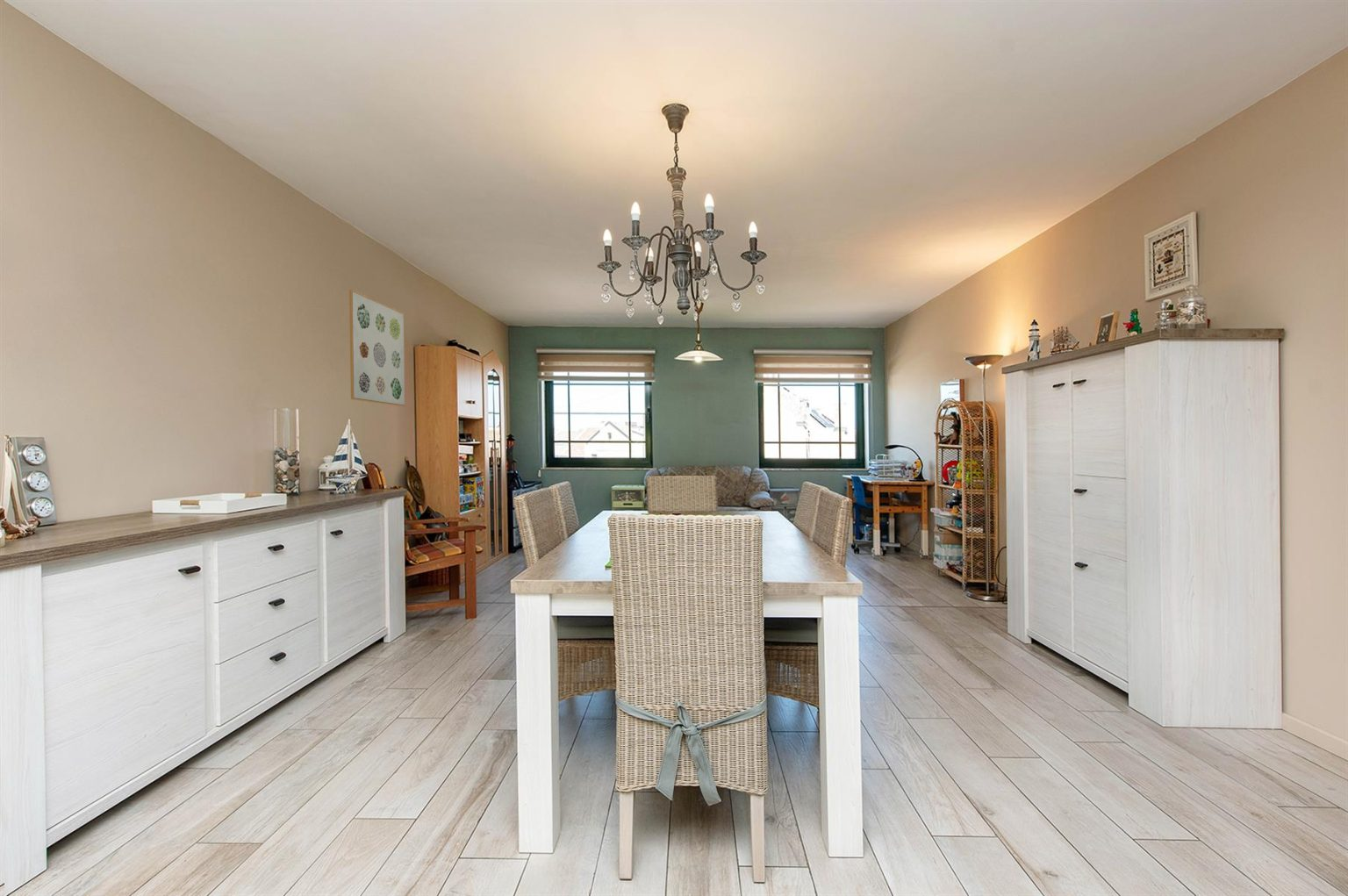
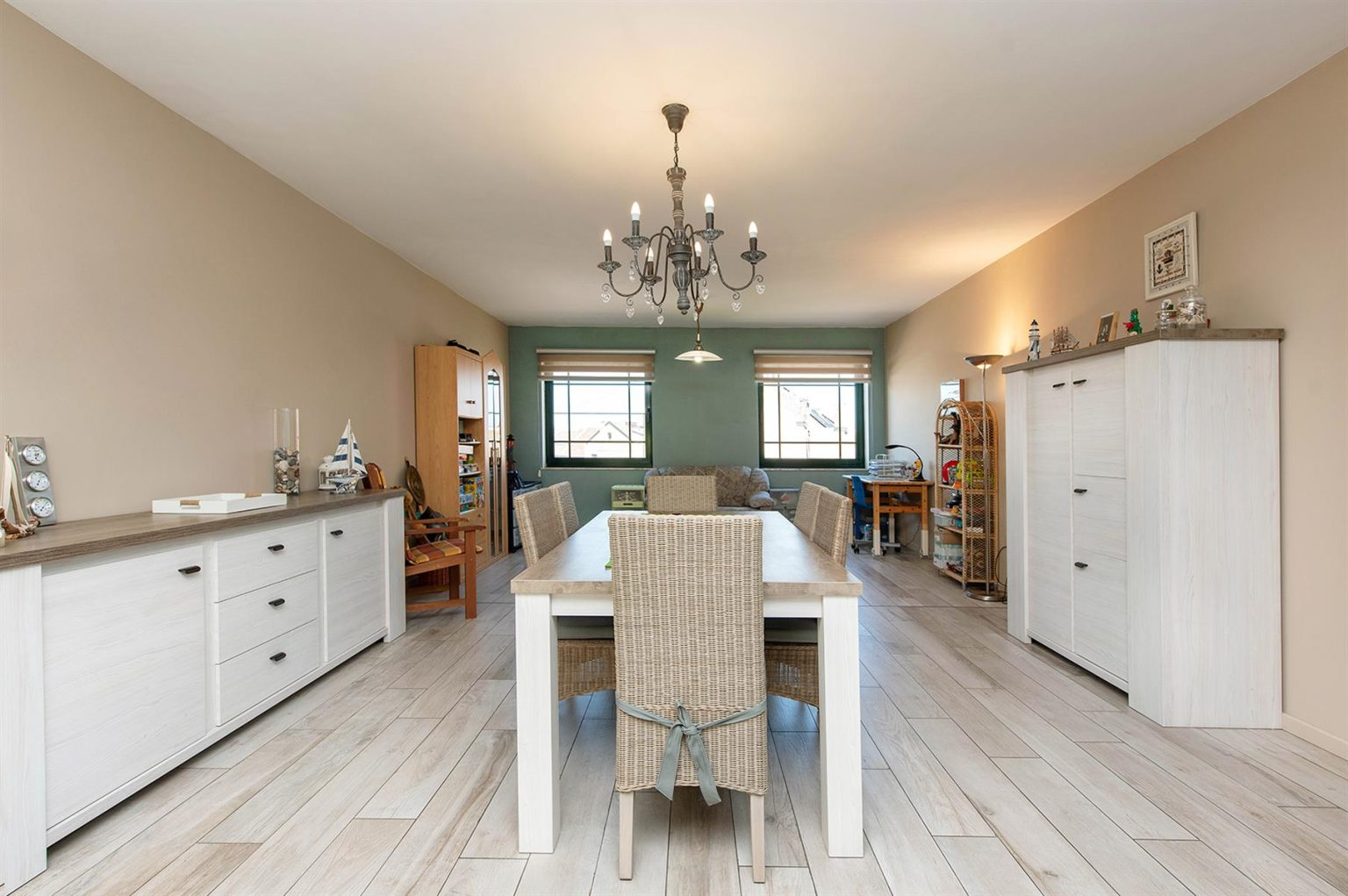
- wall art (379, 353)
